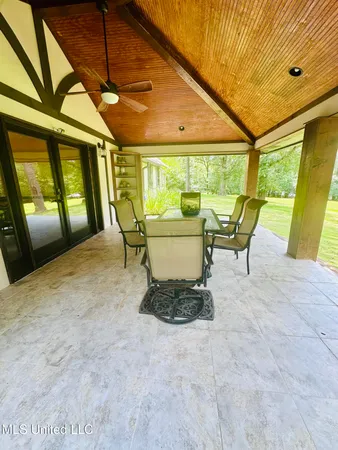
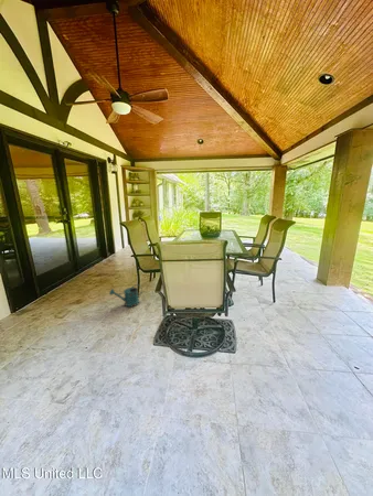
+ watering can (126, 295)
